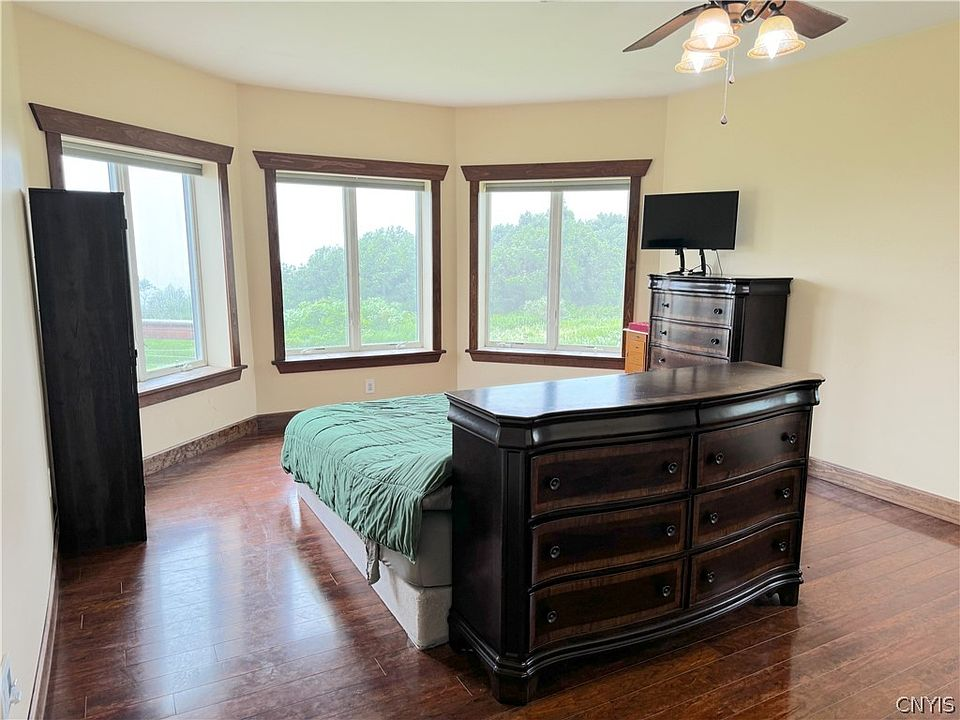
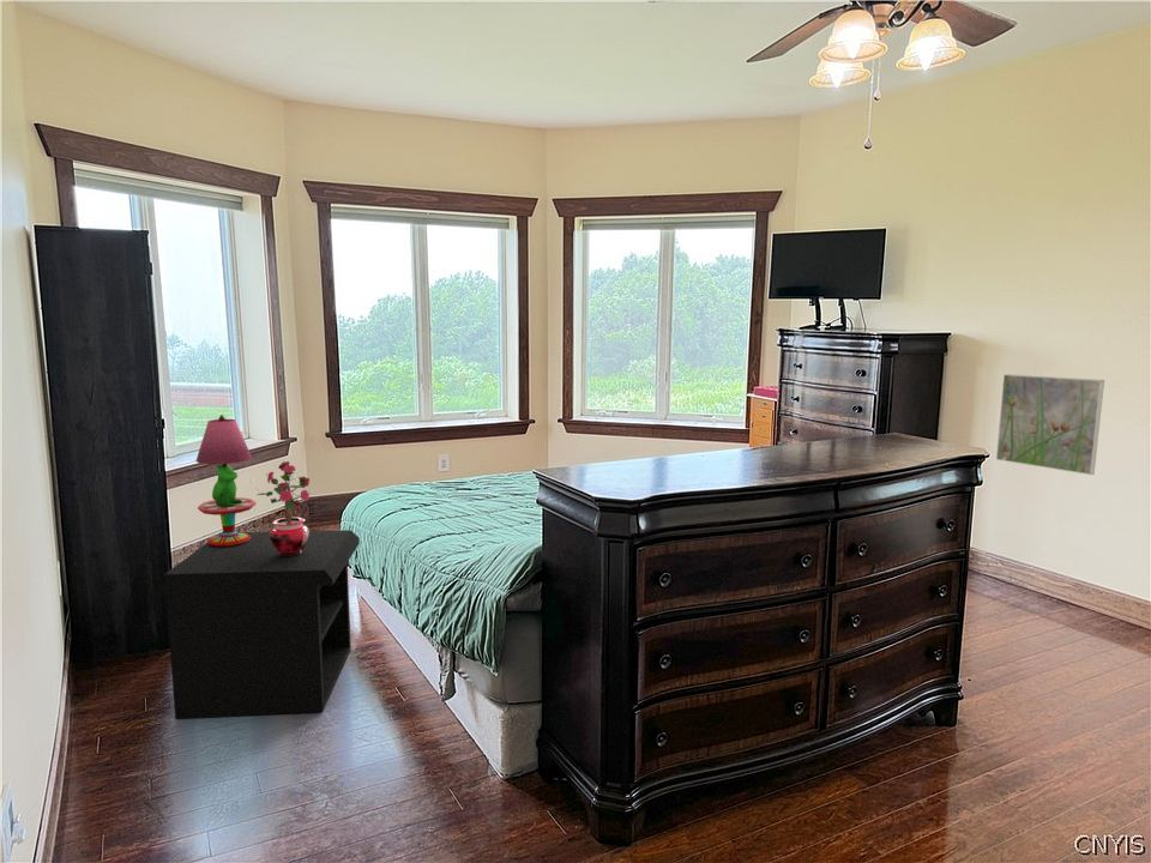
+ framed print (1047, 422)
+ nightstand (275, 616)
+ table lamp (225, 477)
+ potted plant (285, 507)
